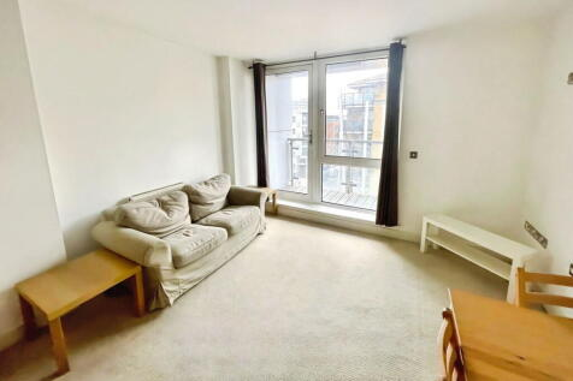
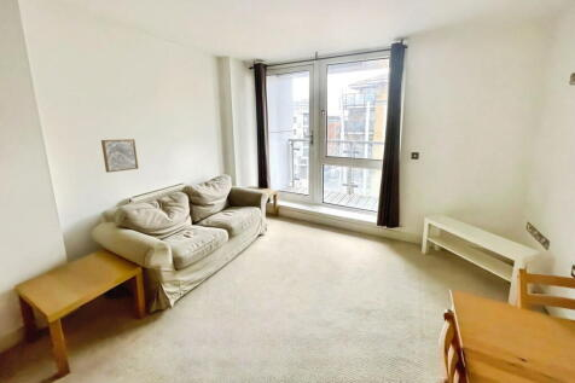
+ wall art (121, 155)
